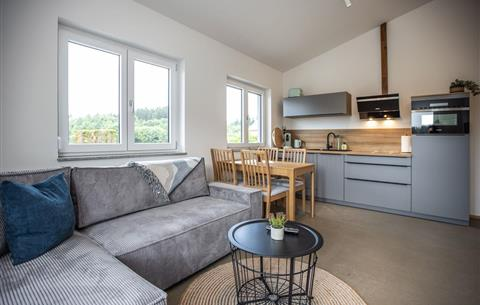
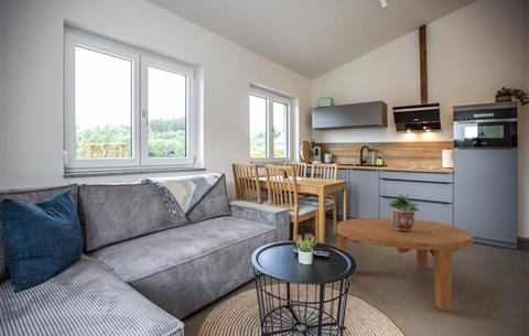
+ potted plant (403, 212)
+ coffee table (399, 252)
